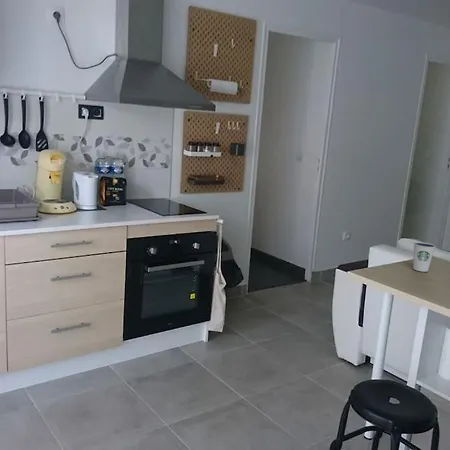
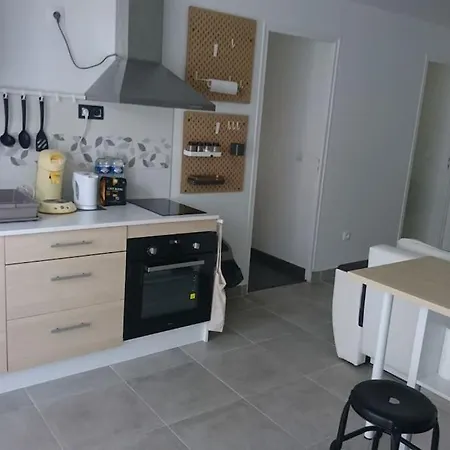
- dixie cup (422, 257)
